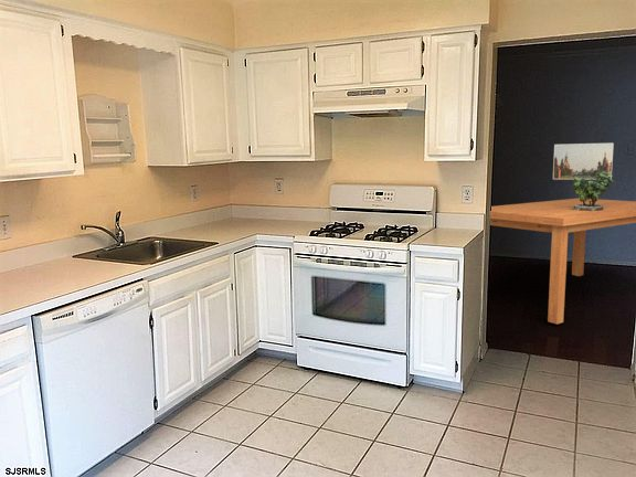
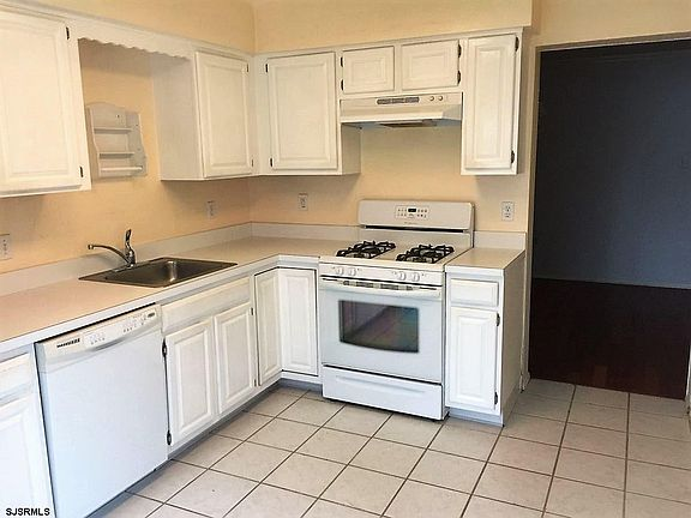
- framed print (582, 161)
- dining table (573, 252)
- potted plant (592, 189)
